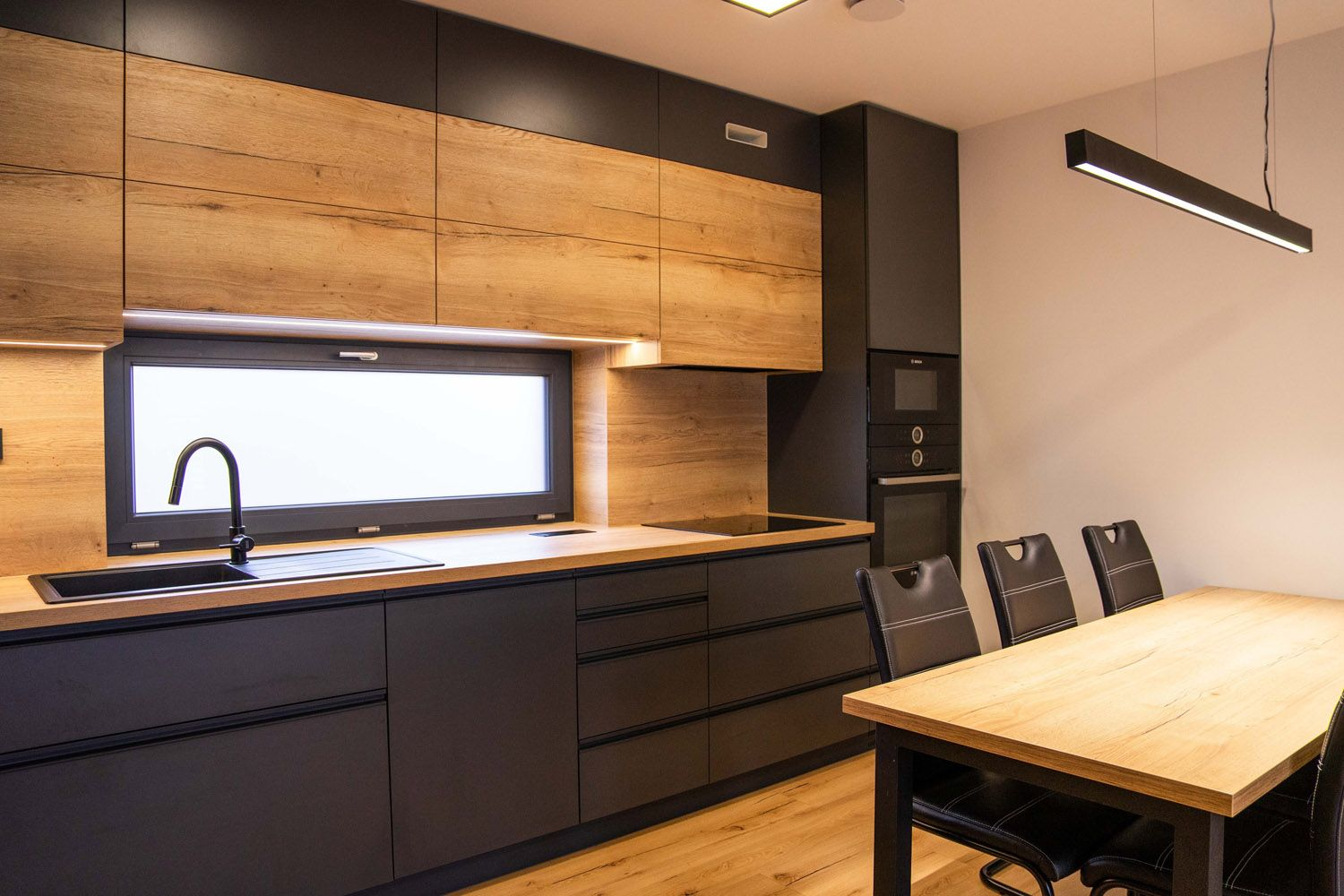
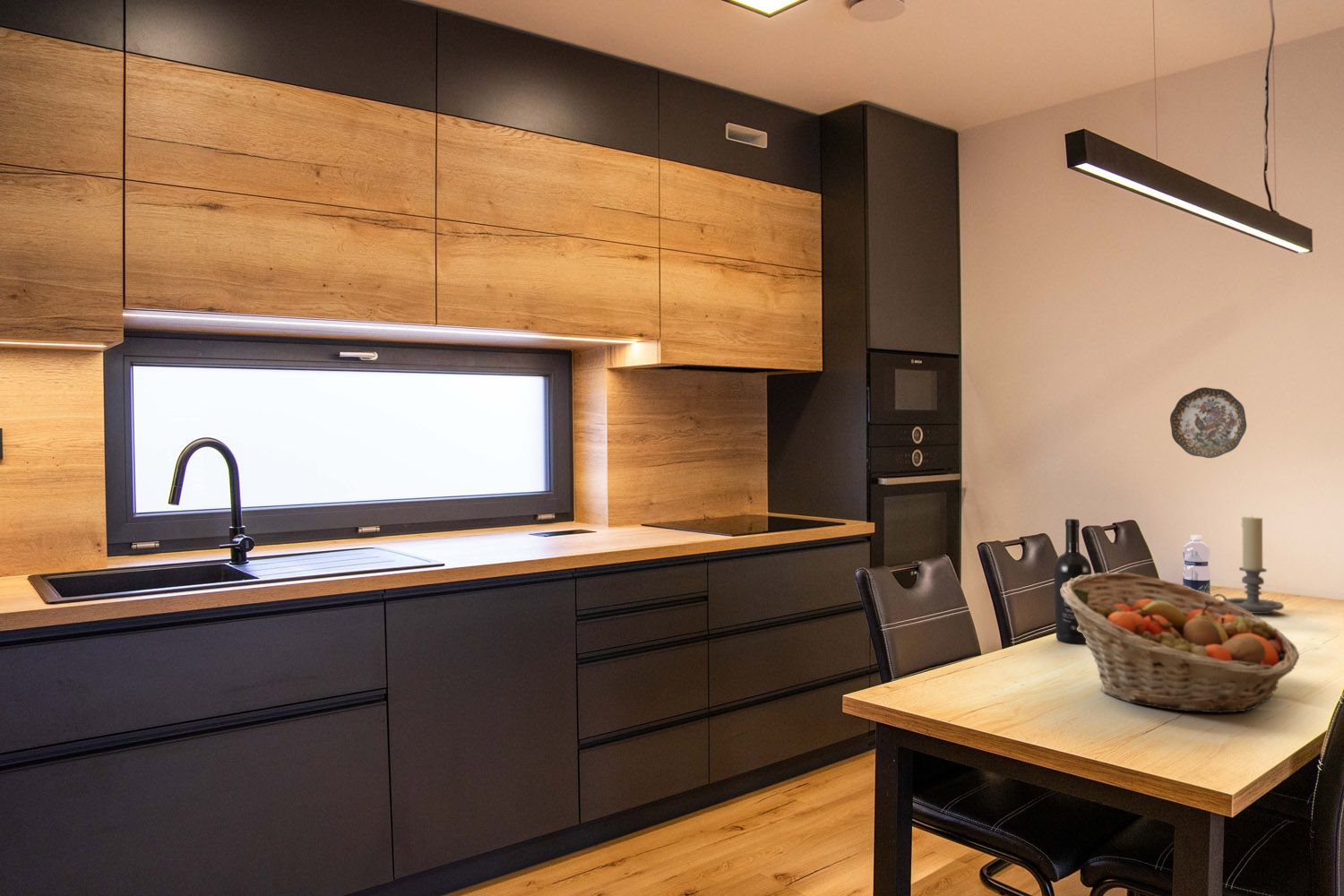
+ water bottle (1196, 580)
+ fruit basket (1175, 636)
+ decorative plate (1208, 422)
+ candle holder (1246, 563)
+ wine bottle (1073, 578)
